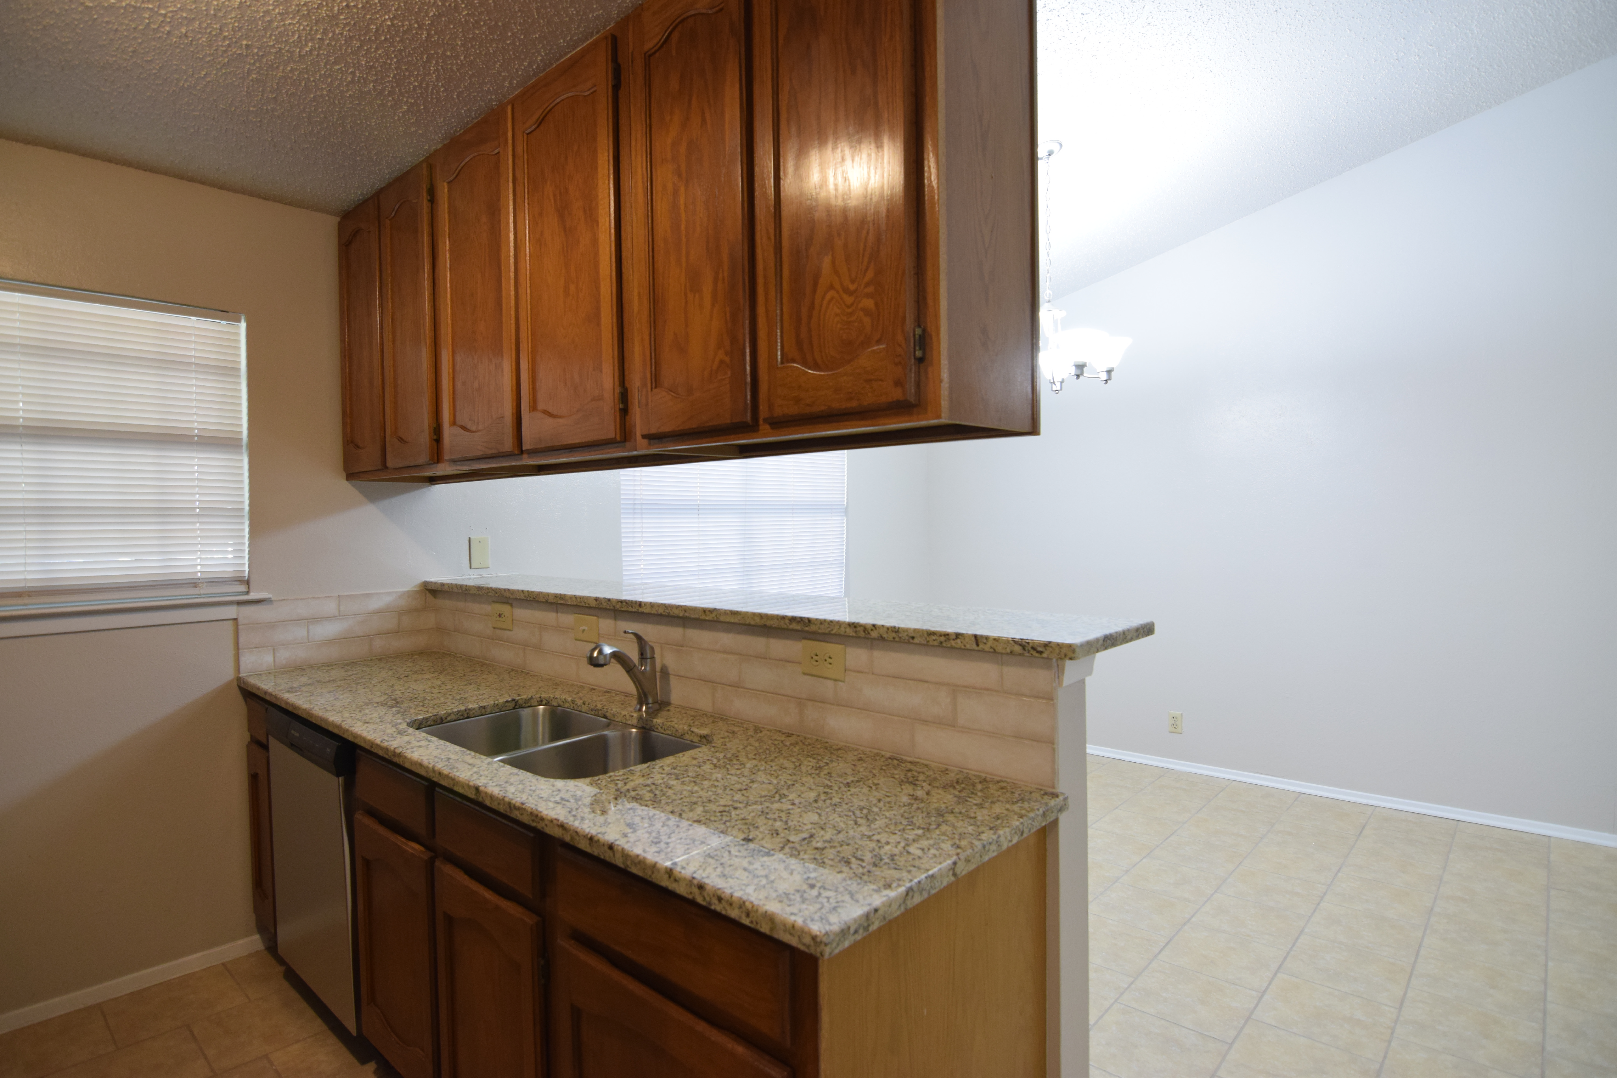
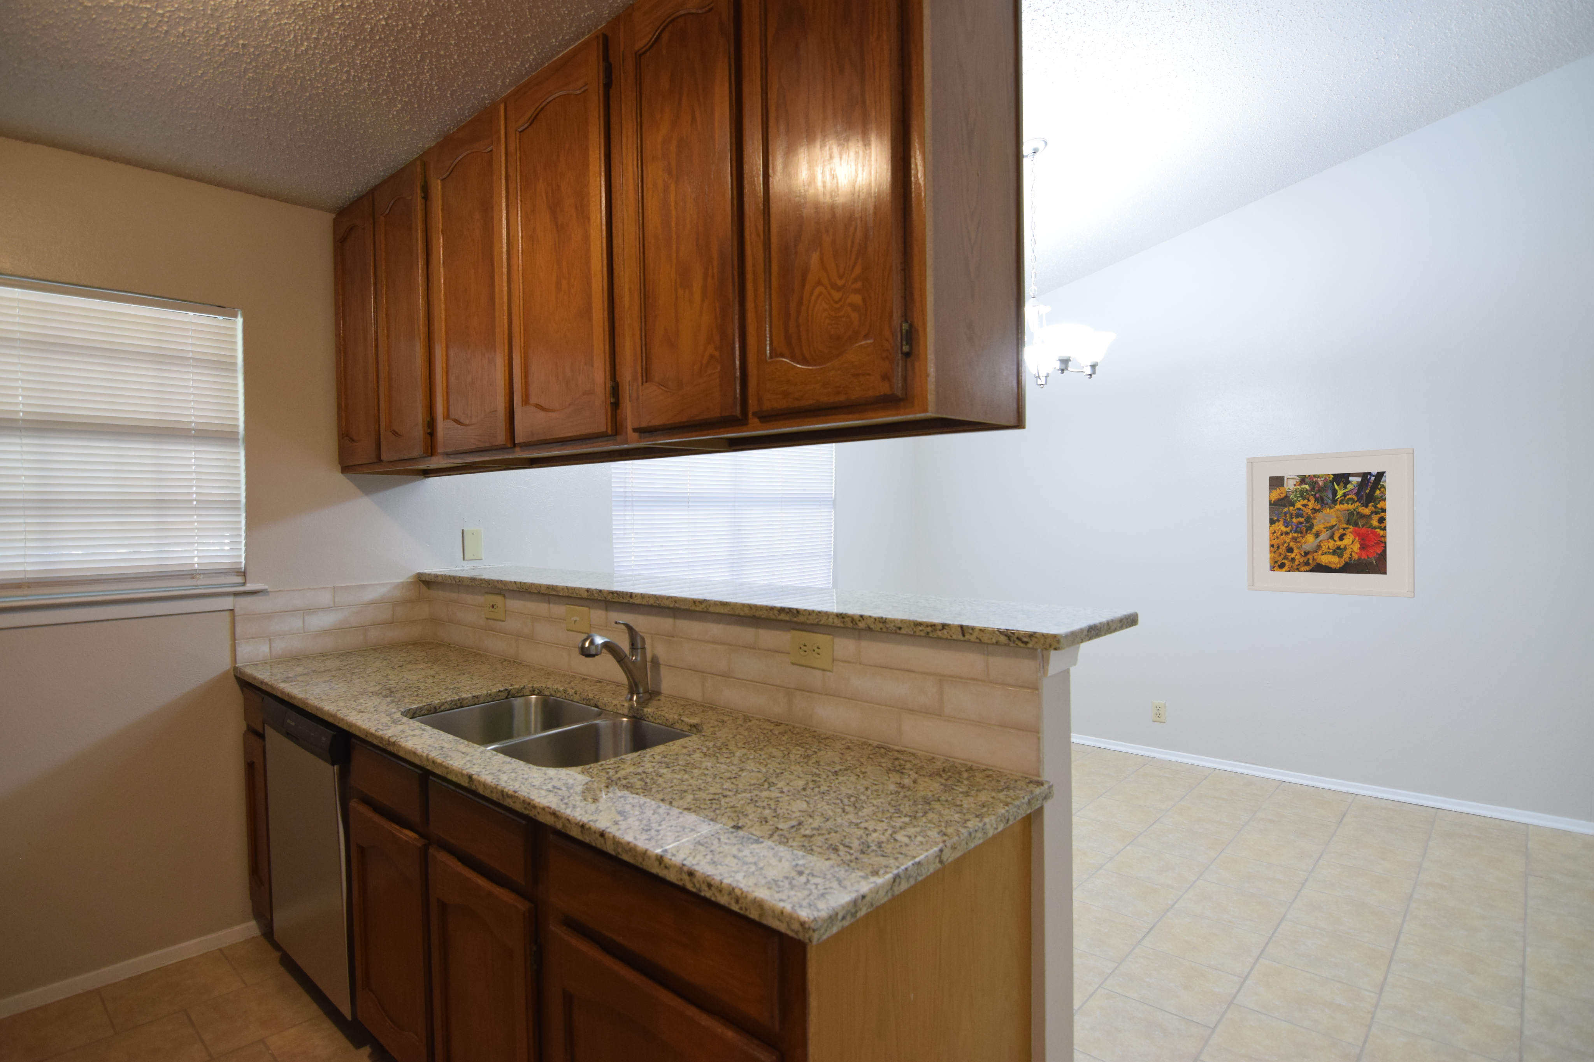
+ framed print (1326, 524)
